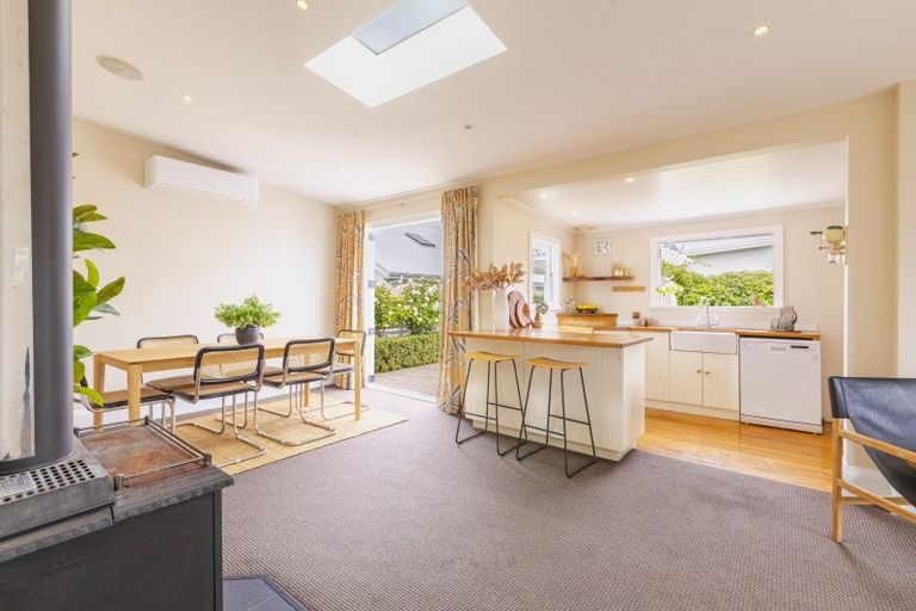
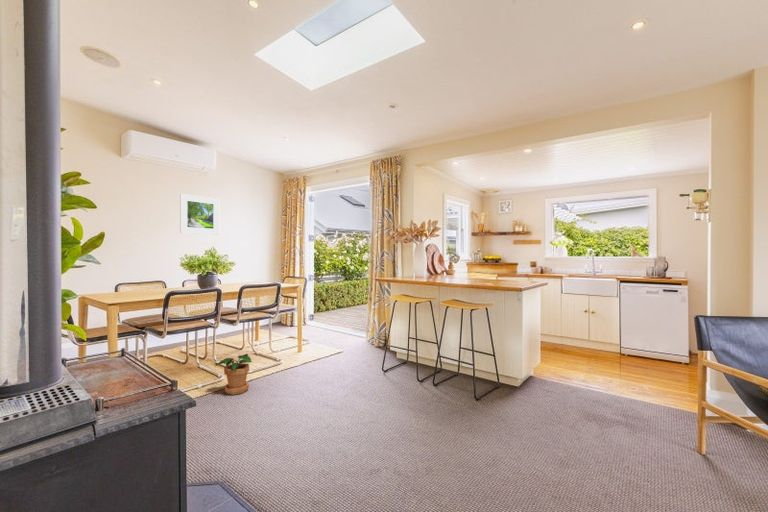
+ potted plant (234, 372)
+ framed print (200, 215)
